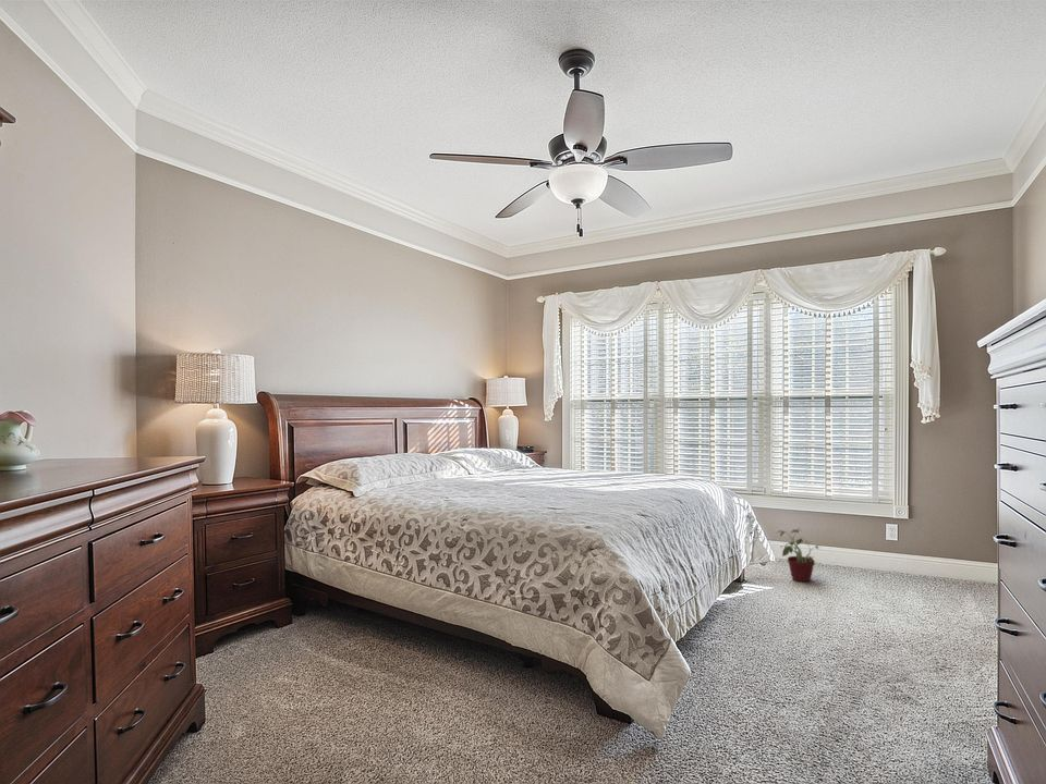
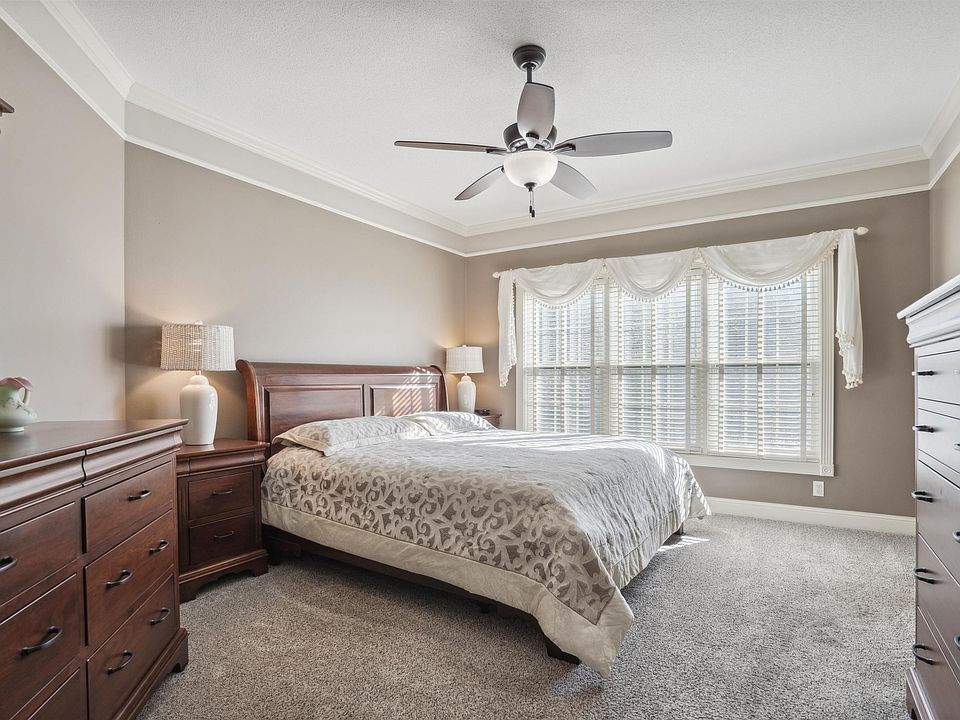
- potted plant (796, 554)
